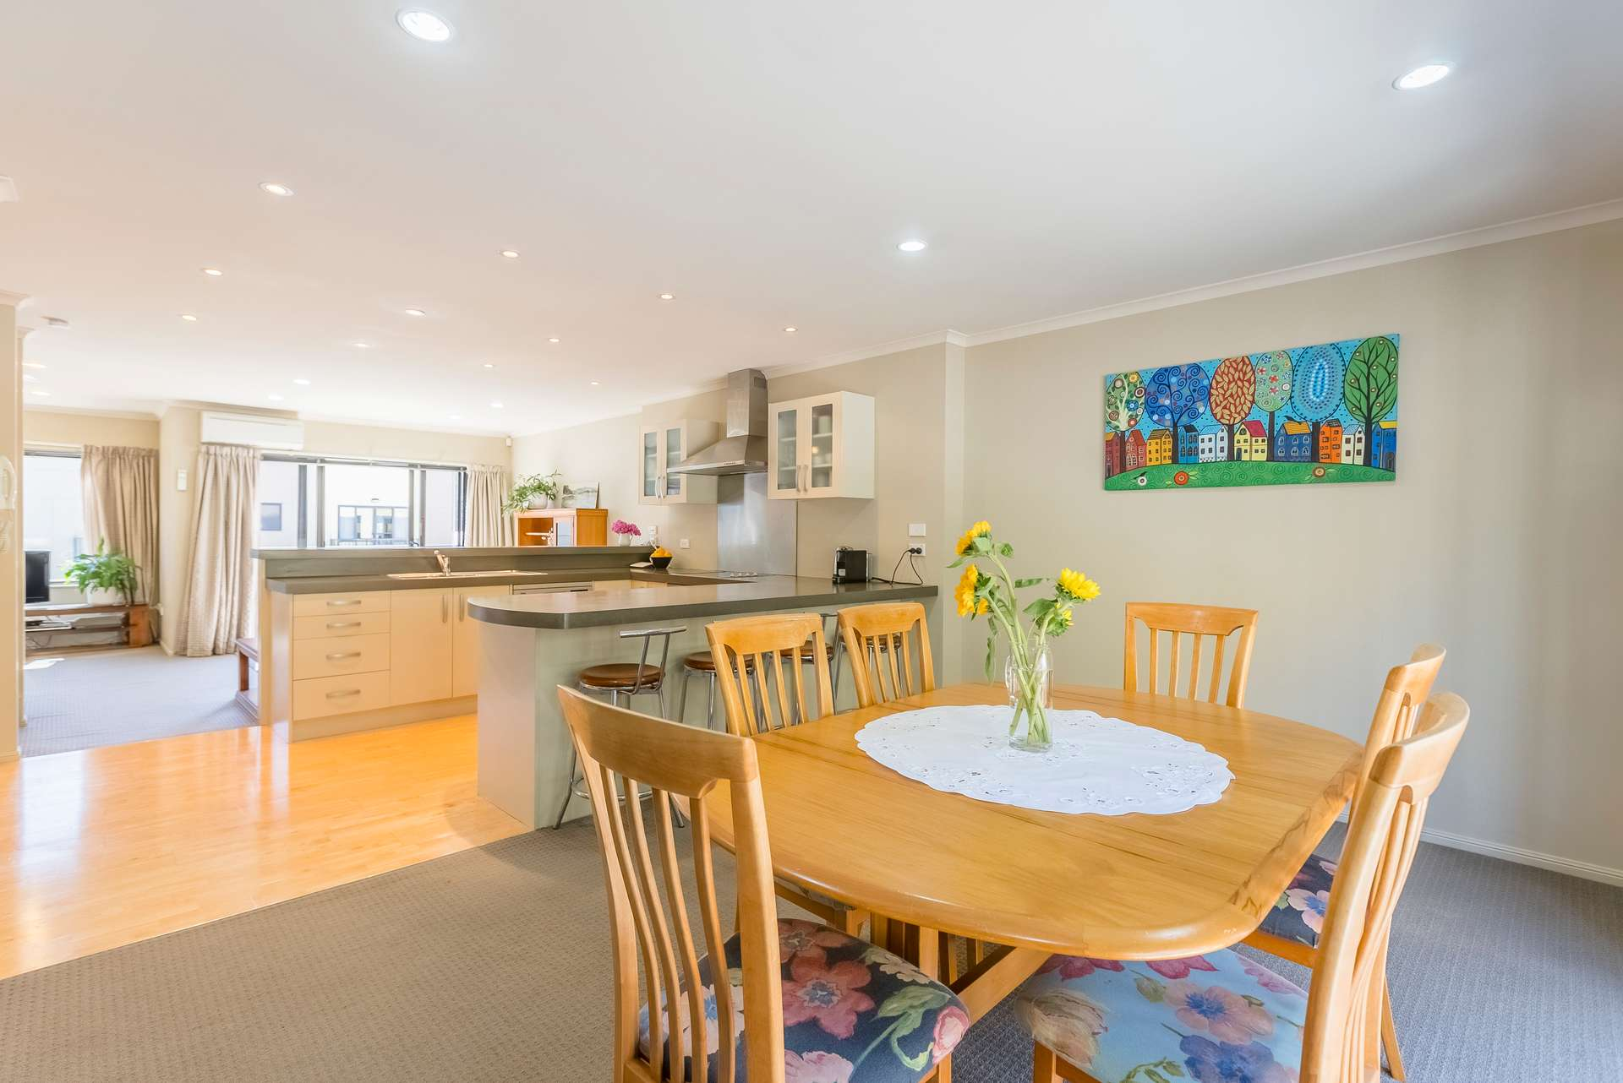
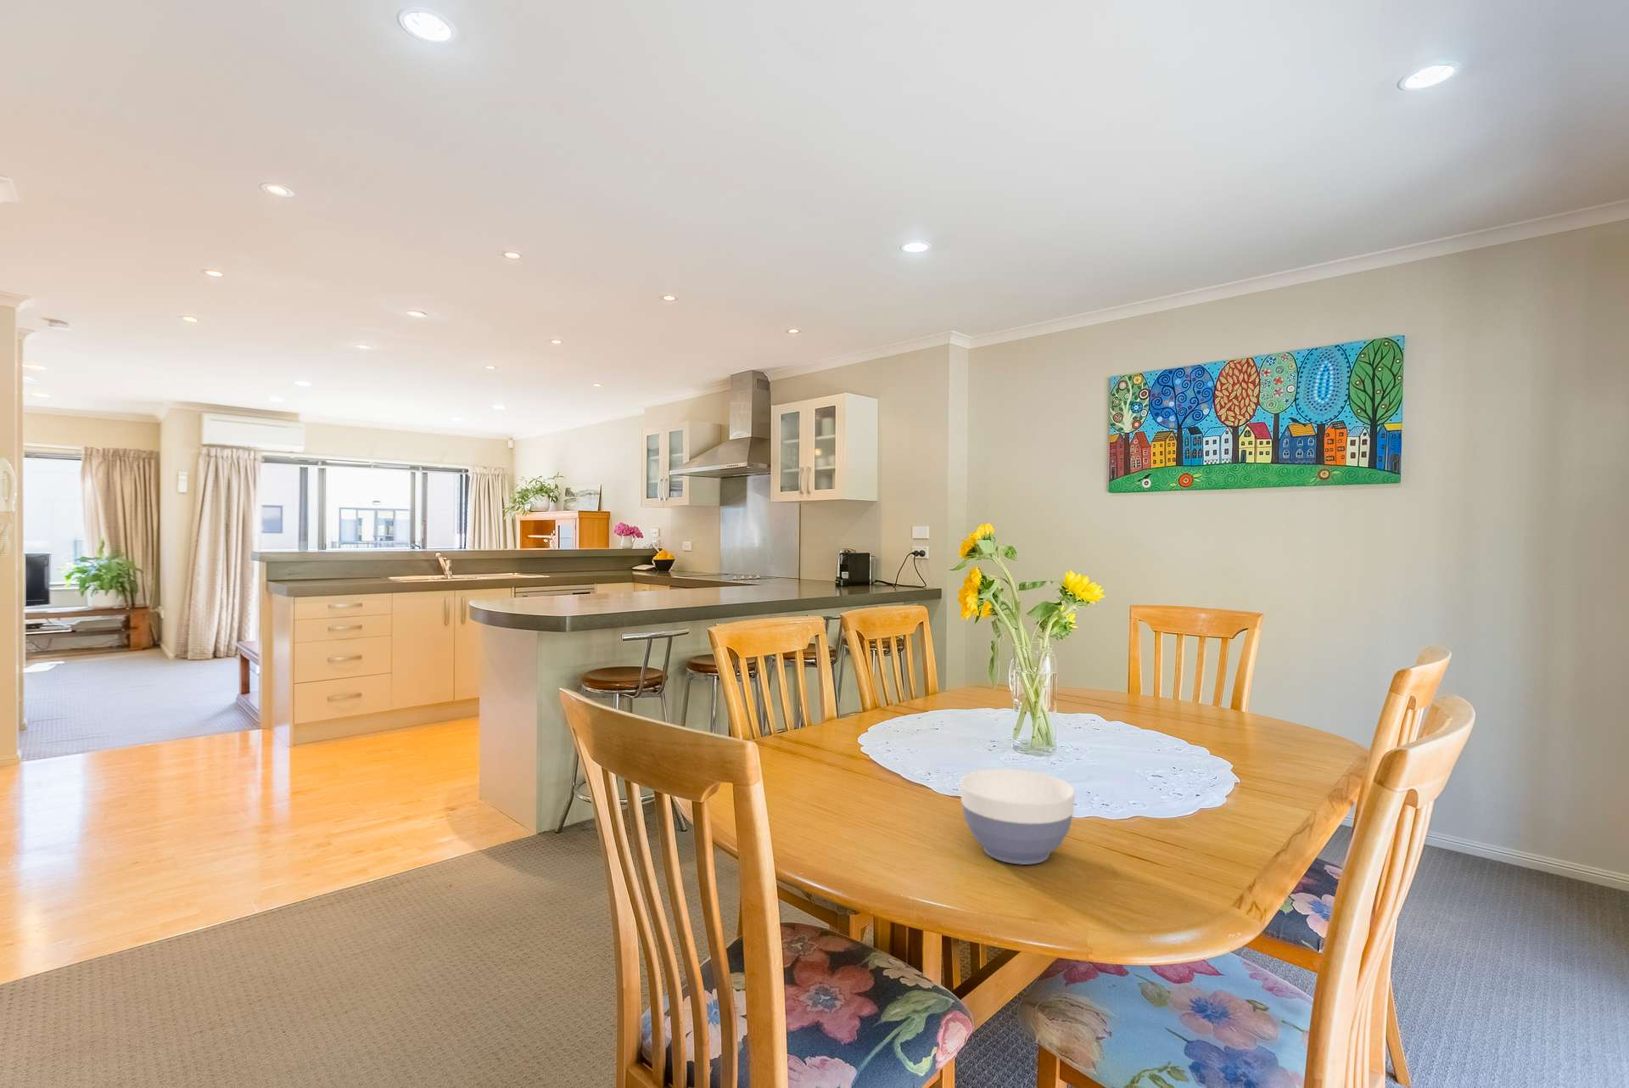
+ bowl (1016, 818)
